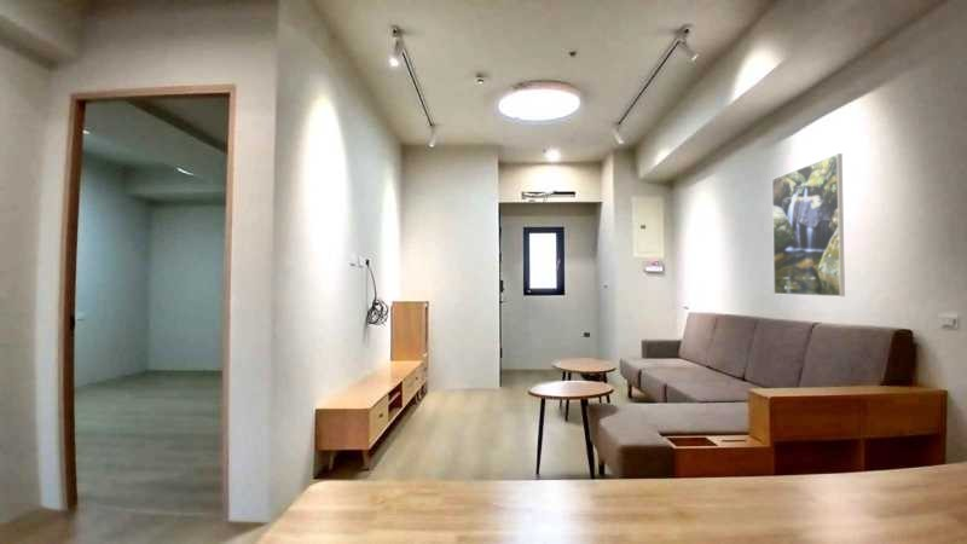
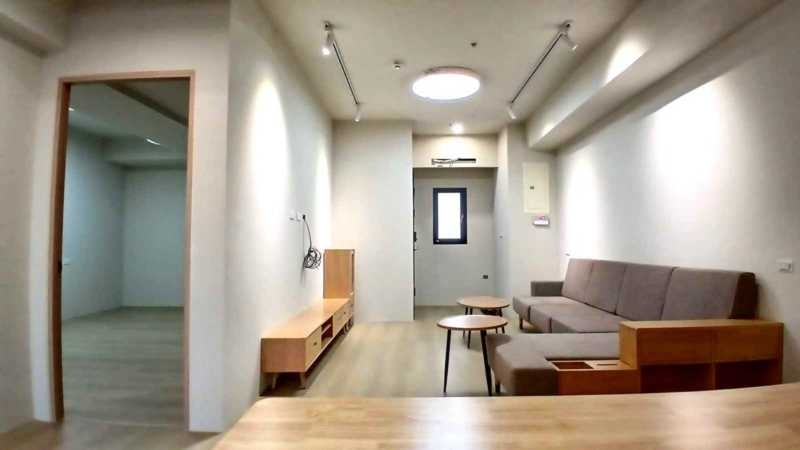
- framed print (804, 231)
